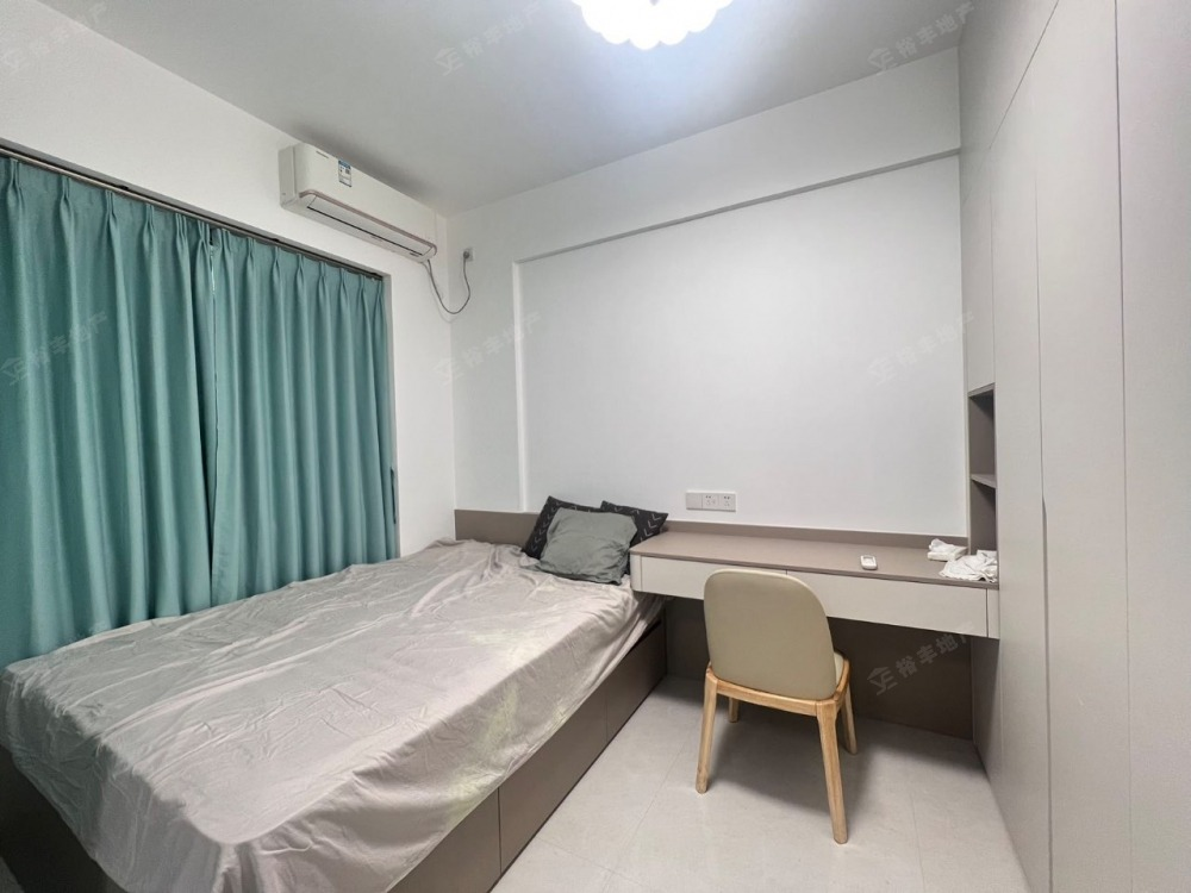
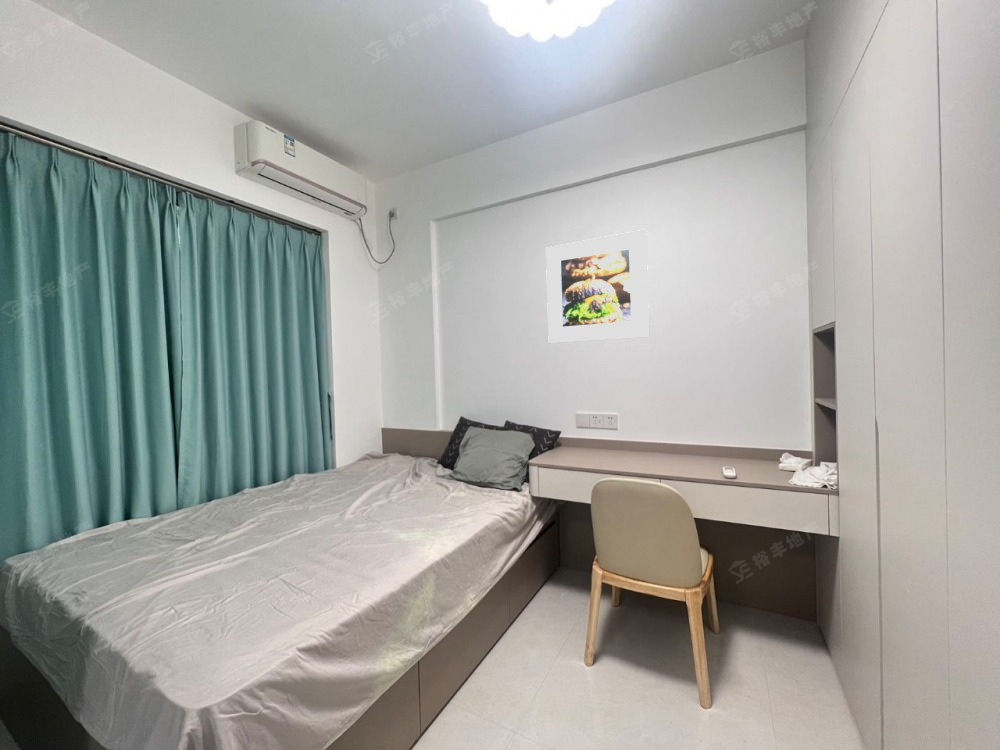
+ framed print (594, 289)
